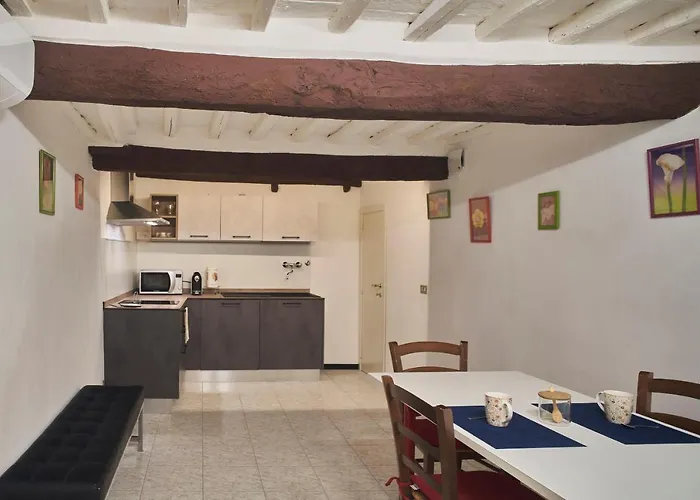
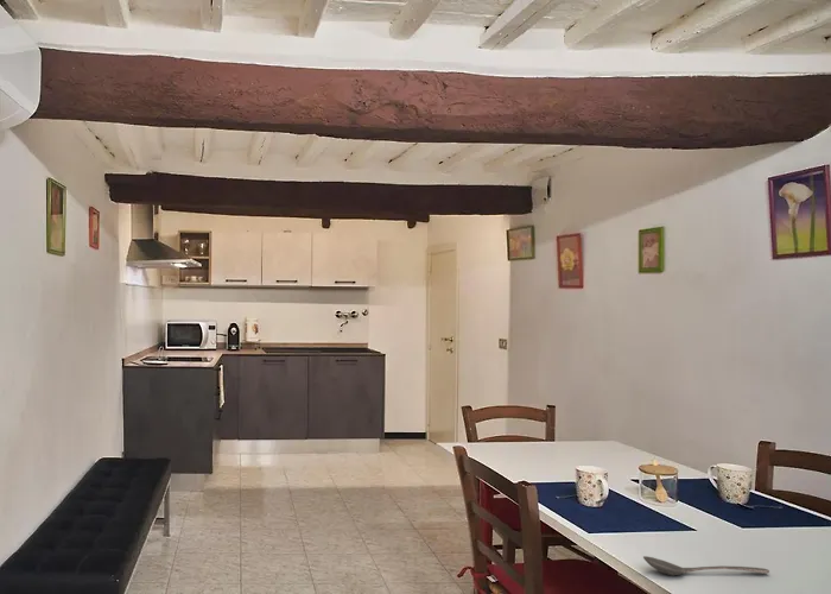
+ stirrer (706, 567)
